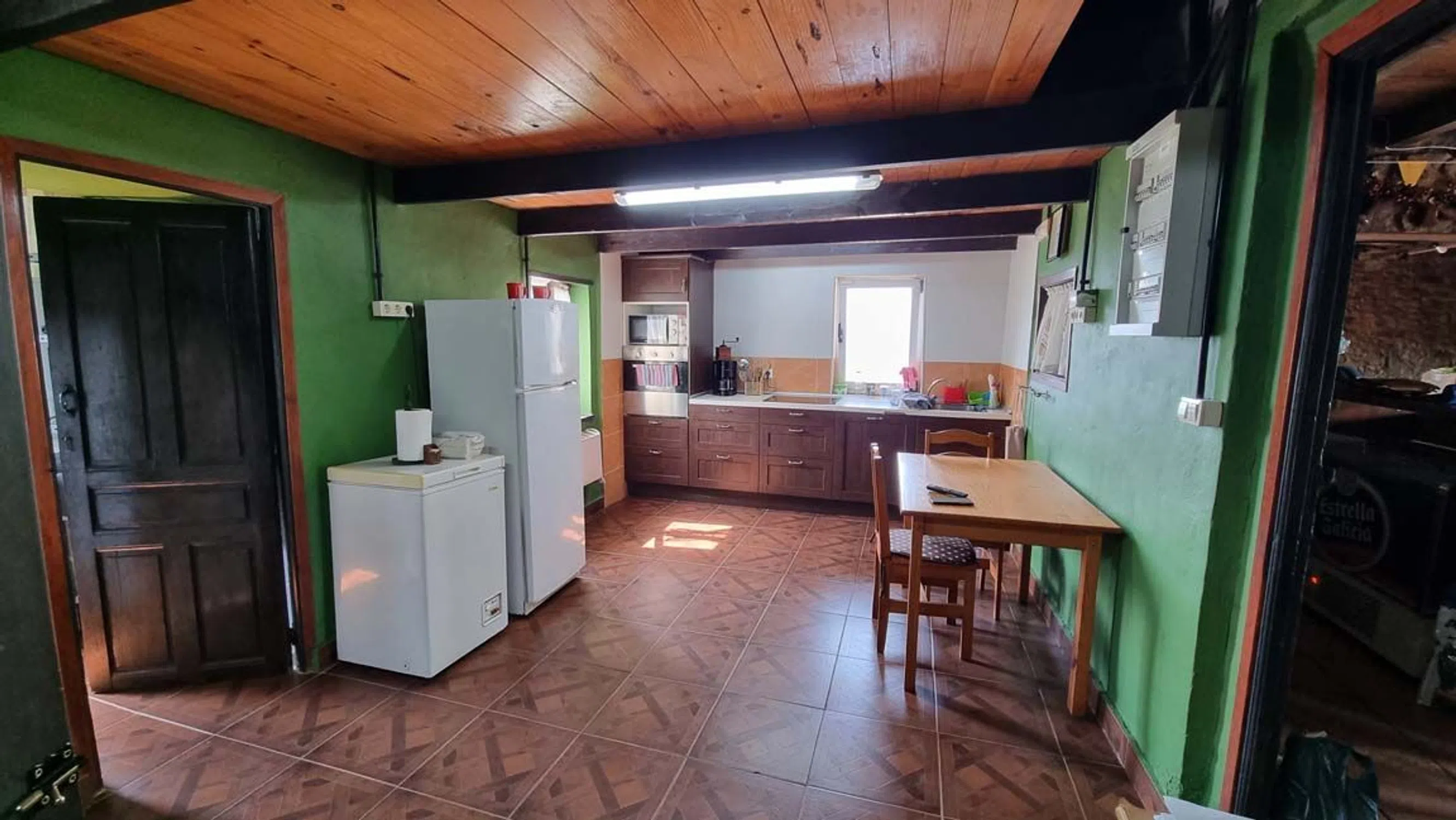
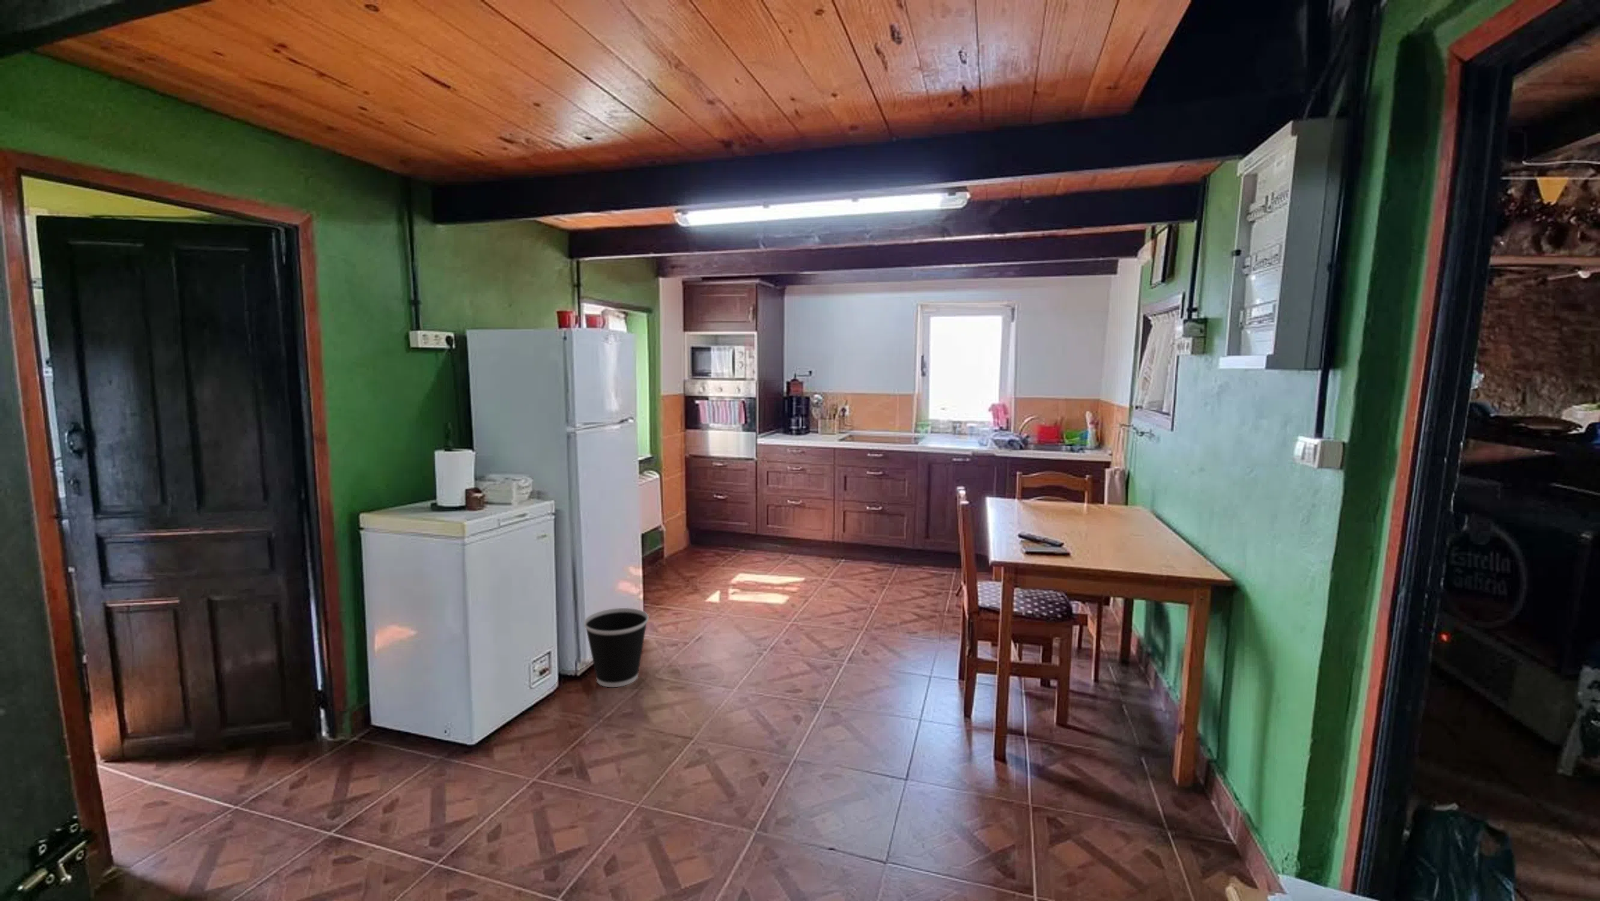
+ wastebasket (618, 648)
